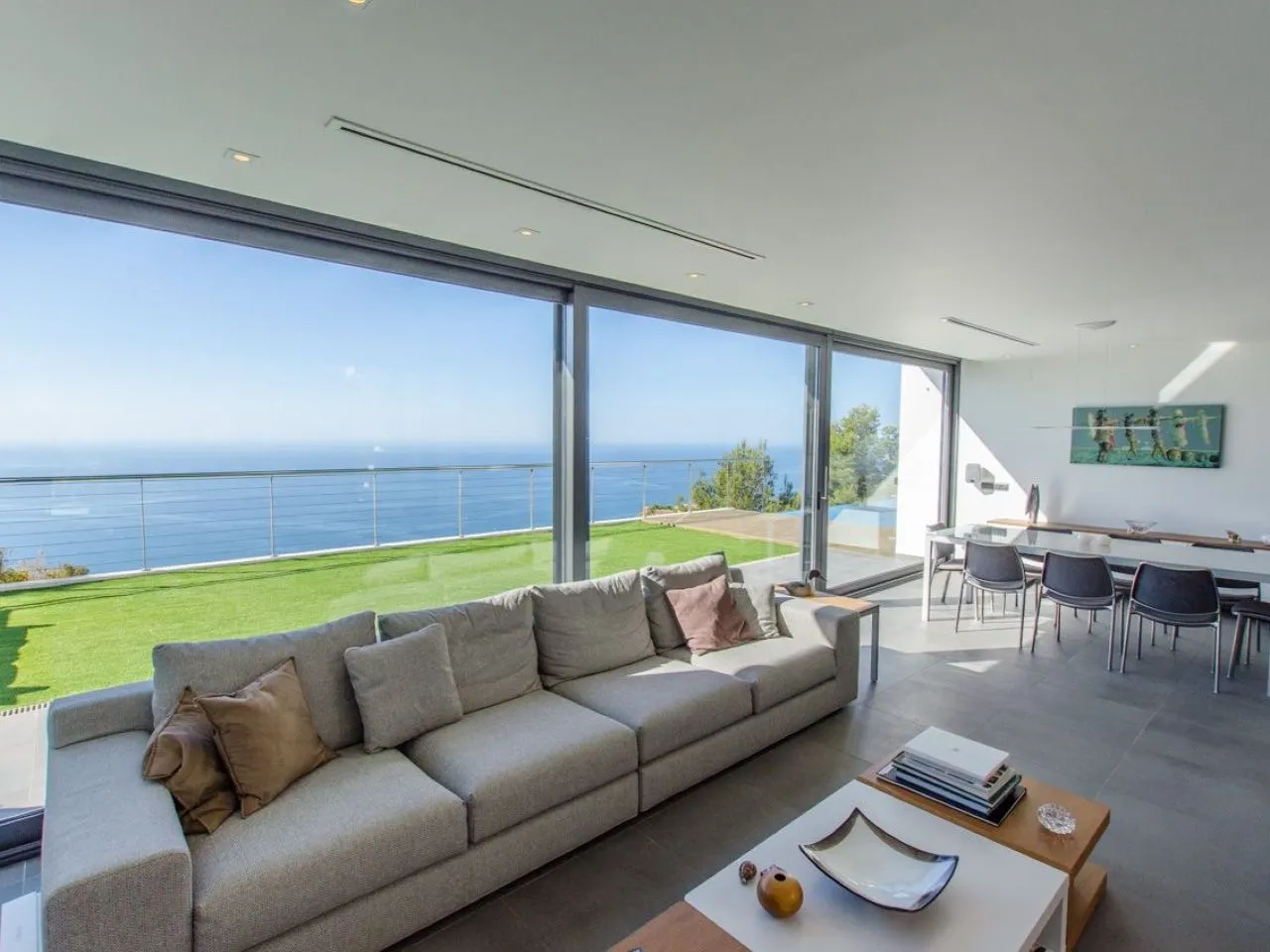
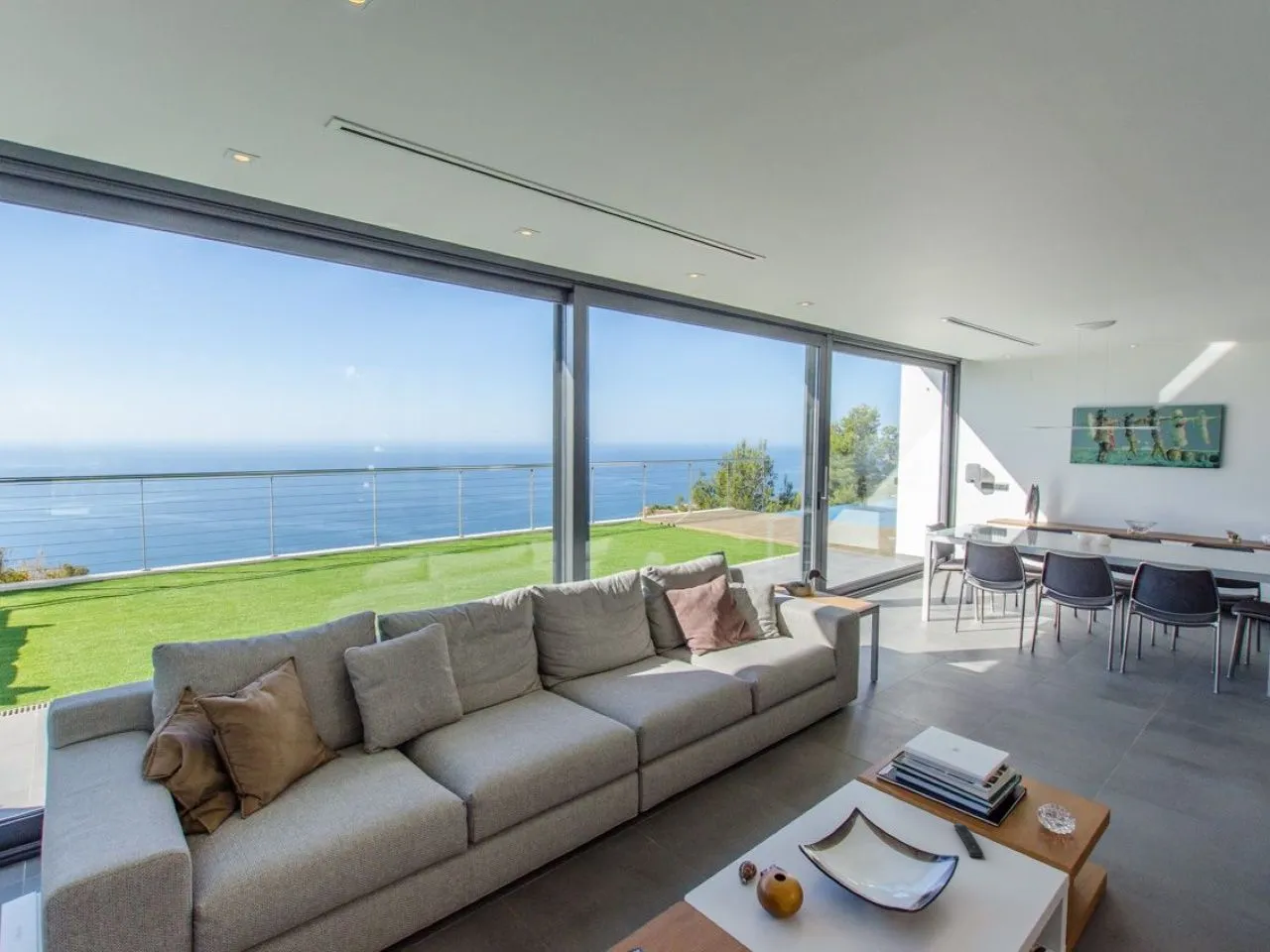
+ remote control (966, 838)
